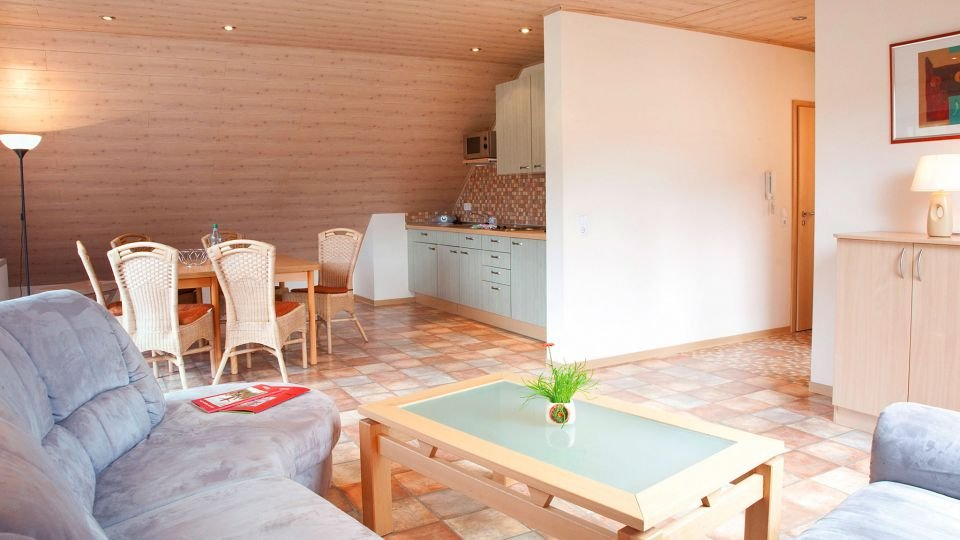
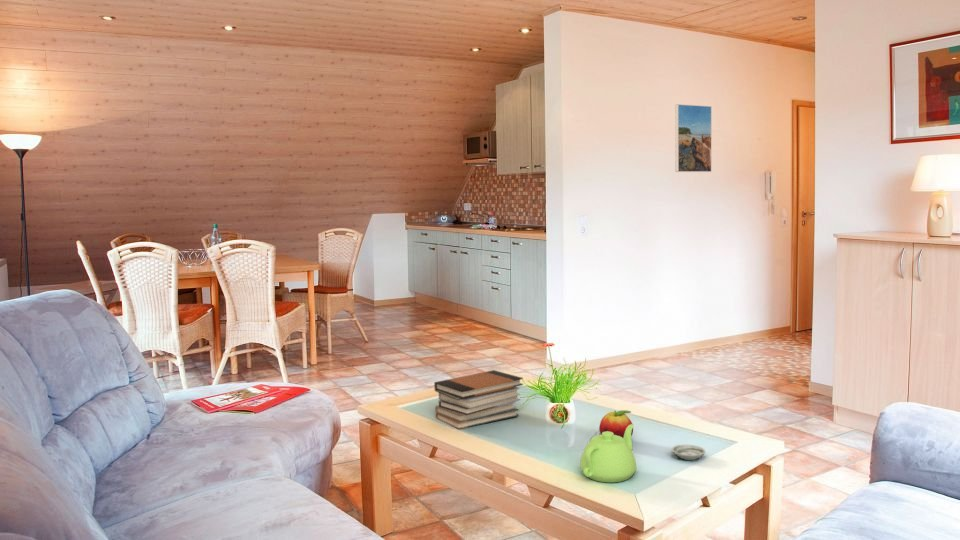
+ teapot (610, 452)
+ book stack (478, 398)
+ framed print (693, 138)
+ fruit (616, 426)
+ saucer (688, 453)
